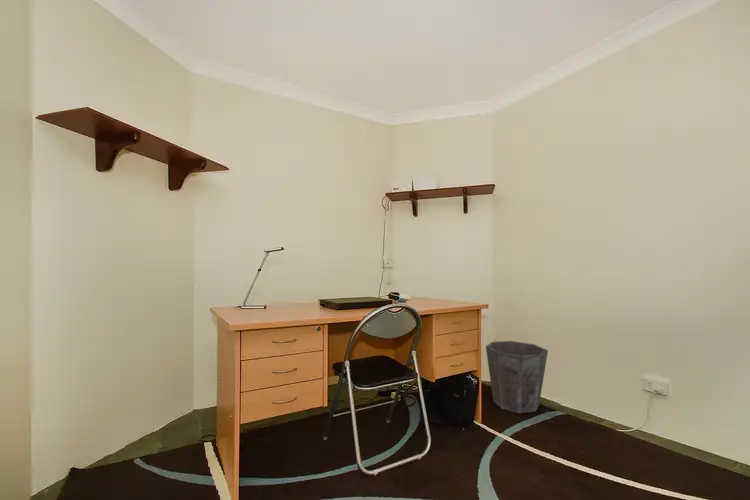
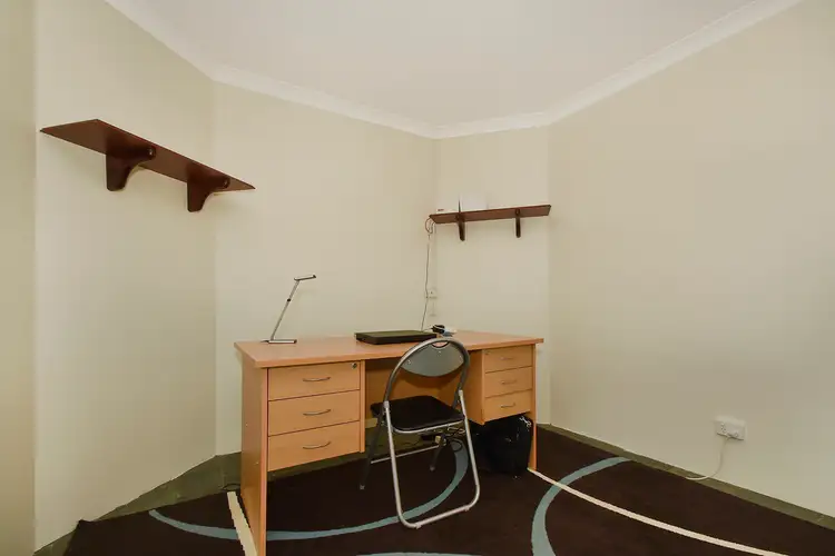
- waste bin (516, 376)
